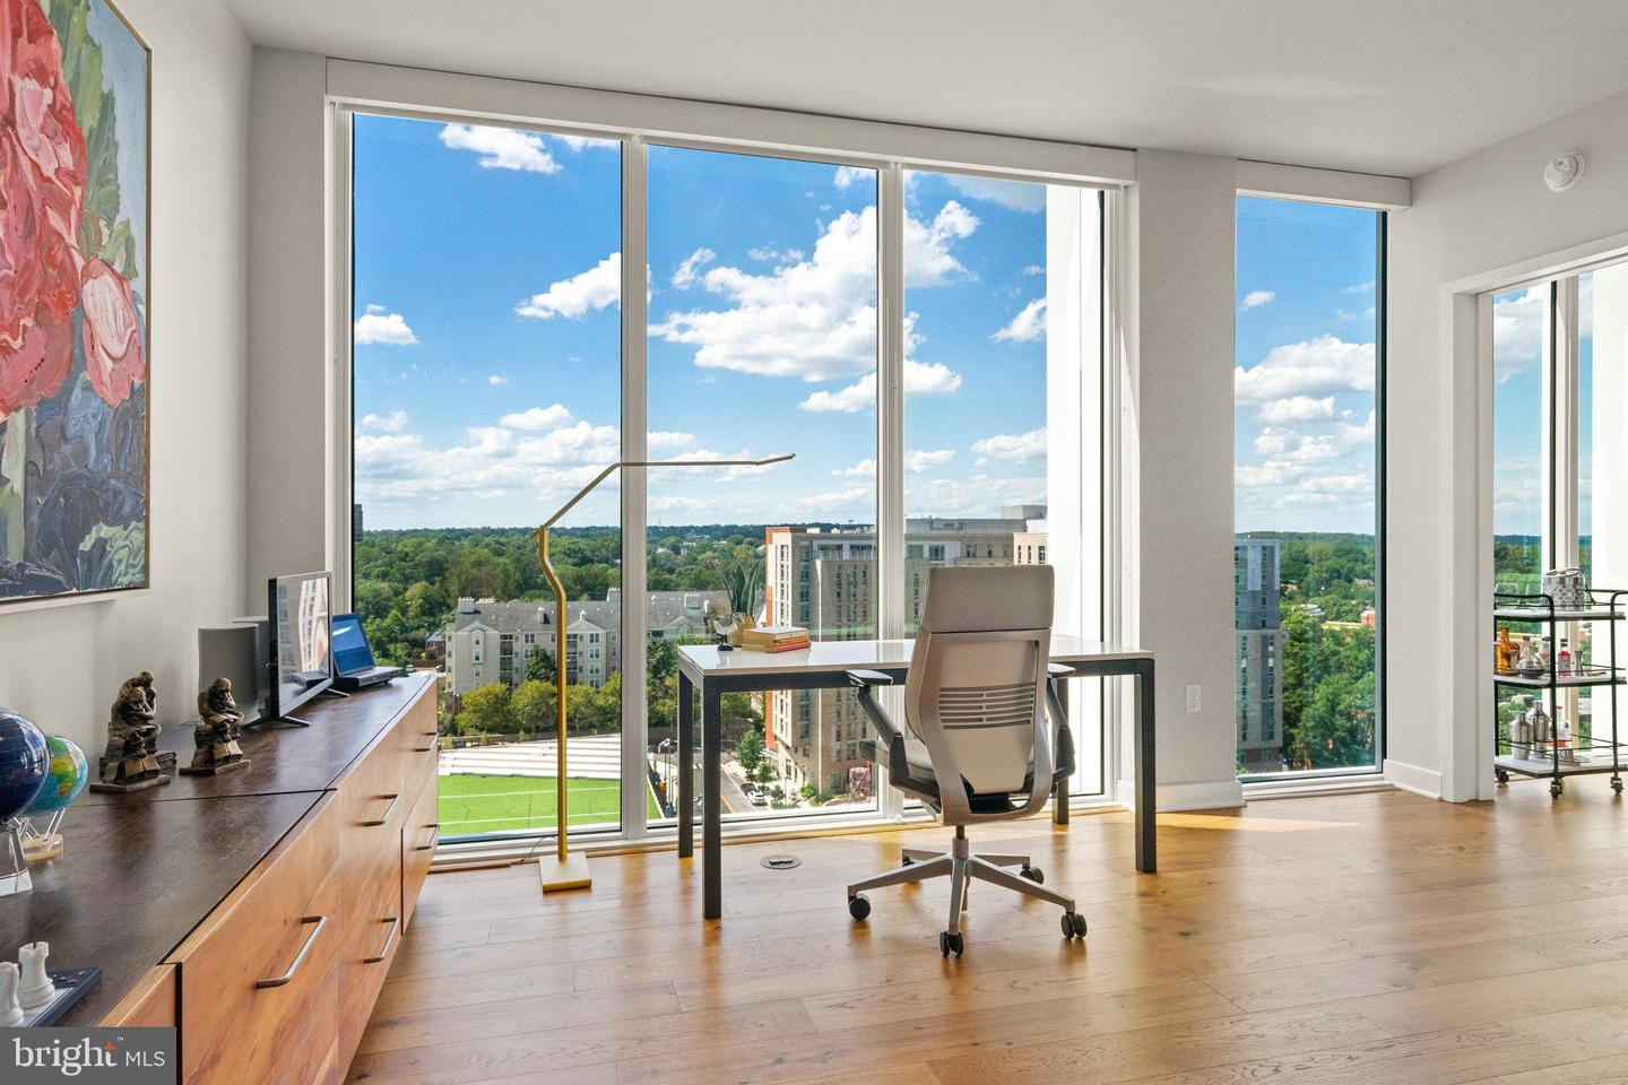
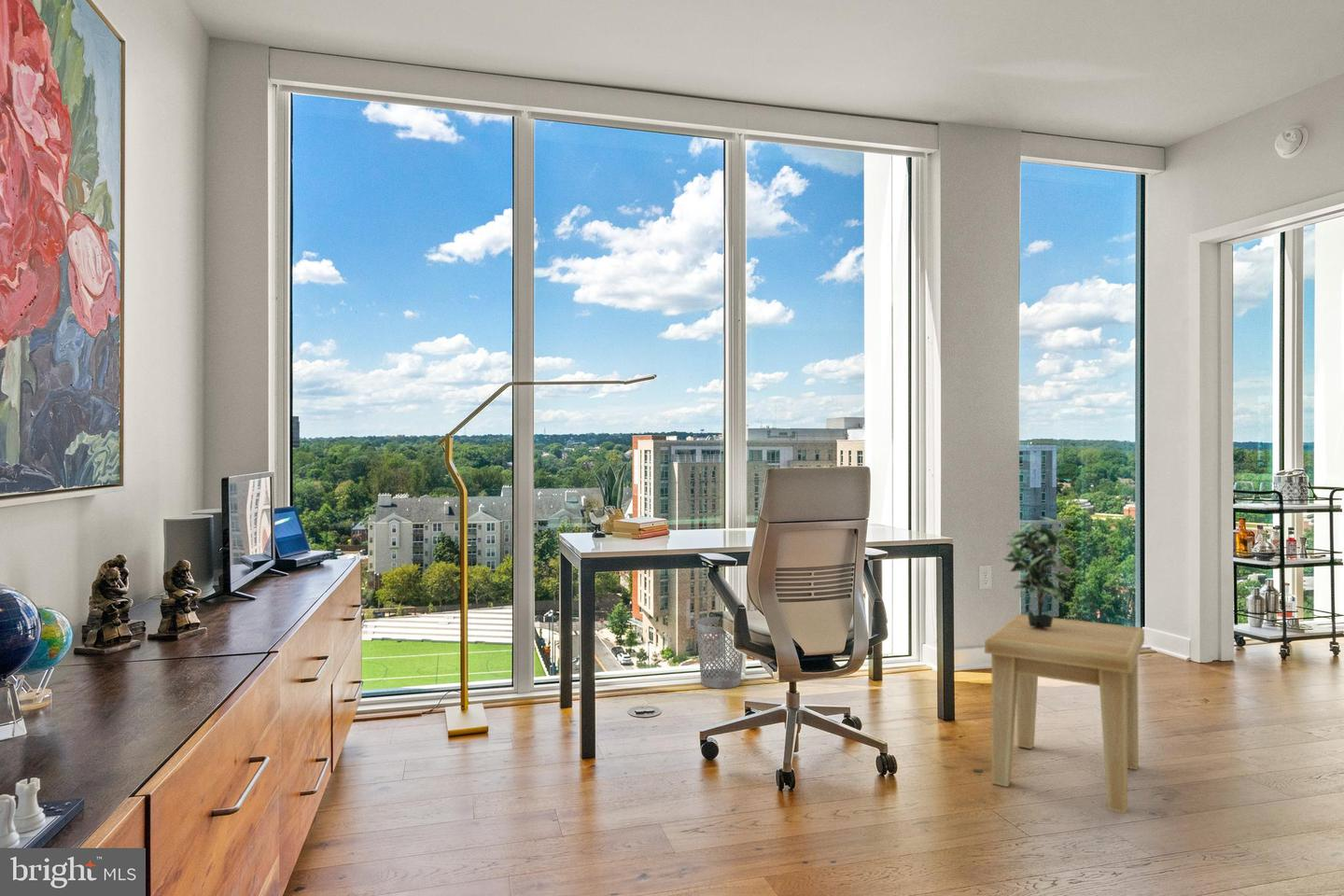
+ side table (1071, 681)
+ wastebasket (721, 652)
+ potted plant (1039, 570)
